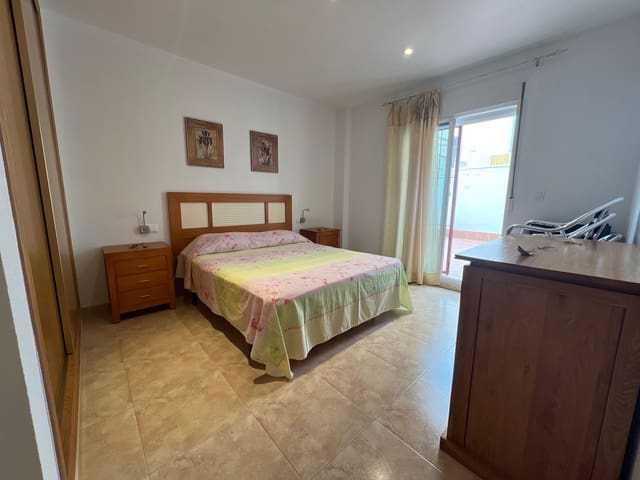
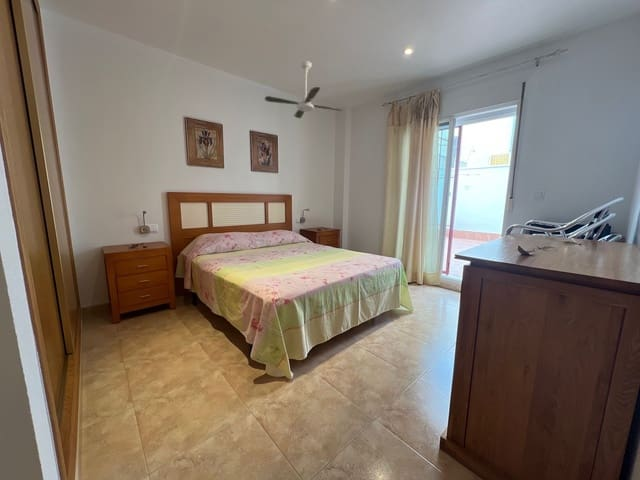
+ ceiling fan (305, 86)
